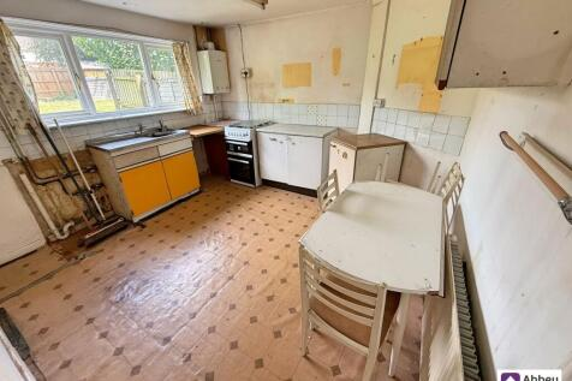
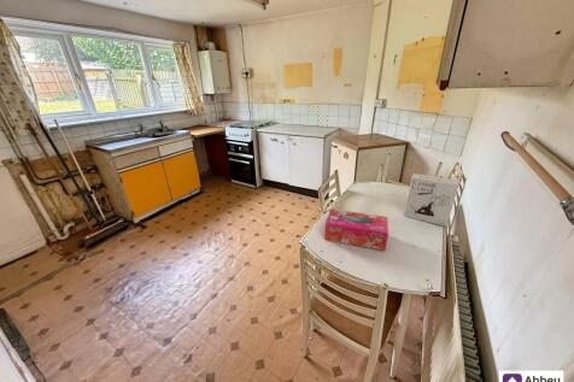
+ tissue box (356, 228)
+ cereal box (429, 199)
